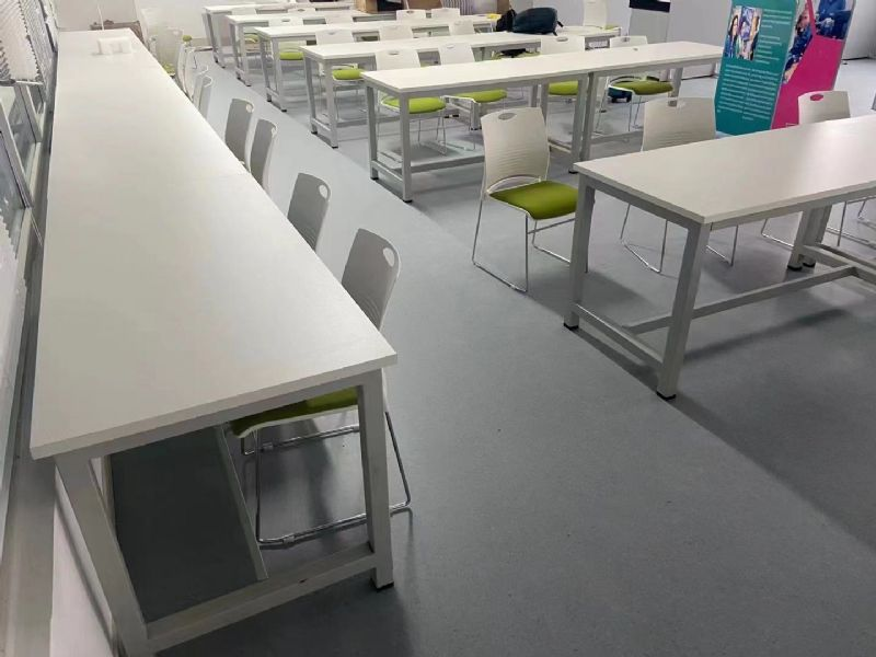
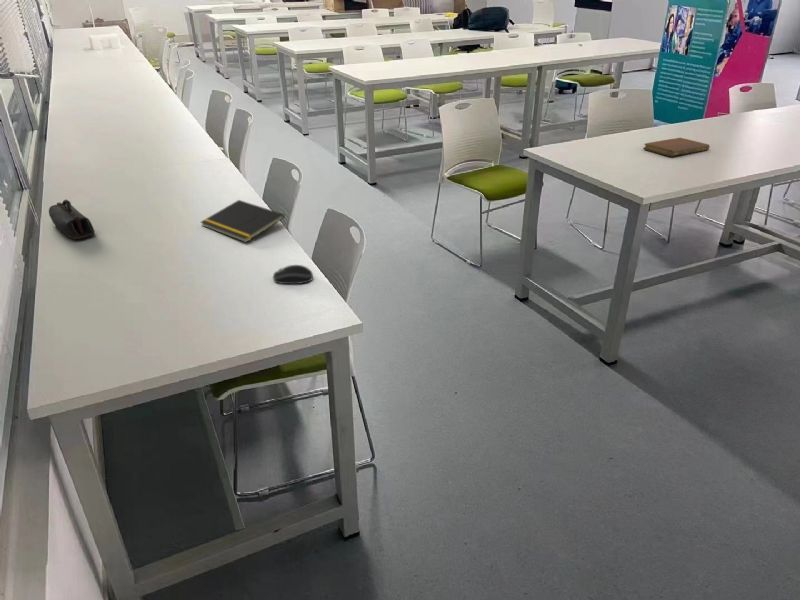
+ computer mouse (292, 272)
+ pencil case (69, 214)
+ notepad (242, 219)
+ notebook (676, 146)
